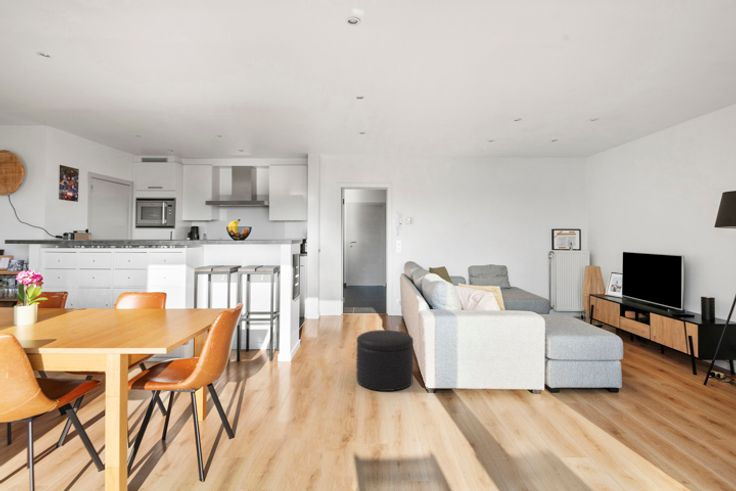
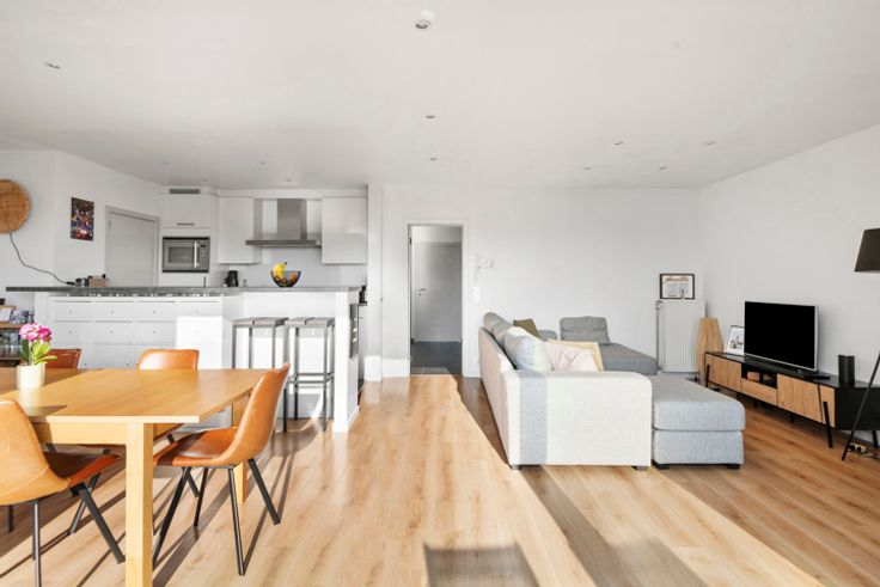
- ottoman (384, 357)
